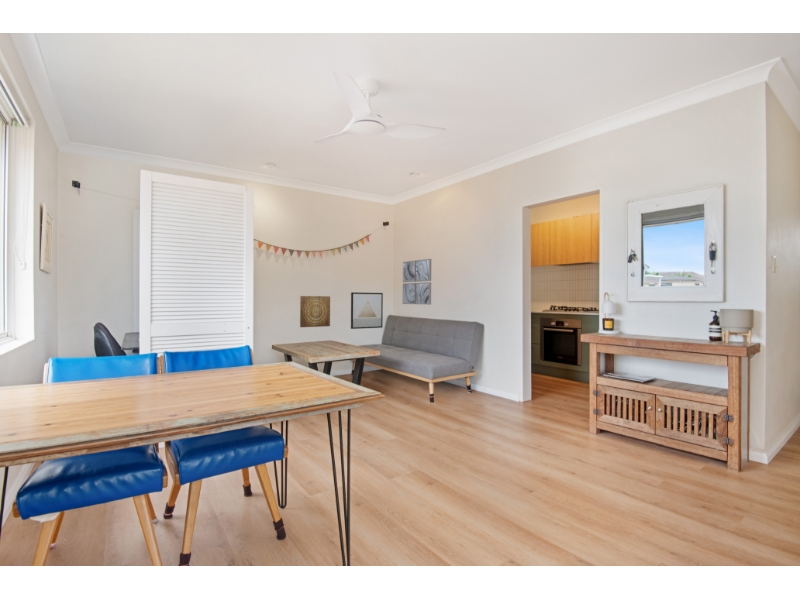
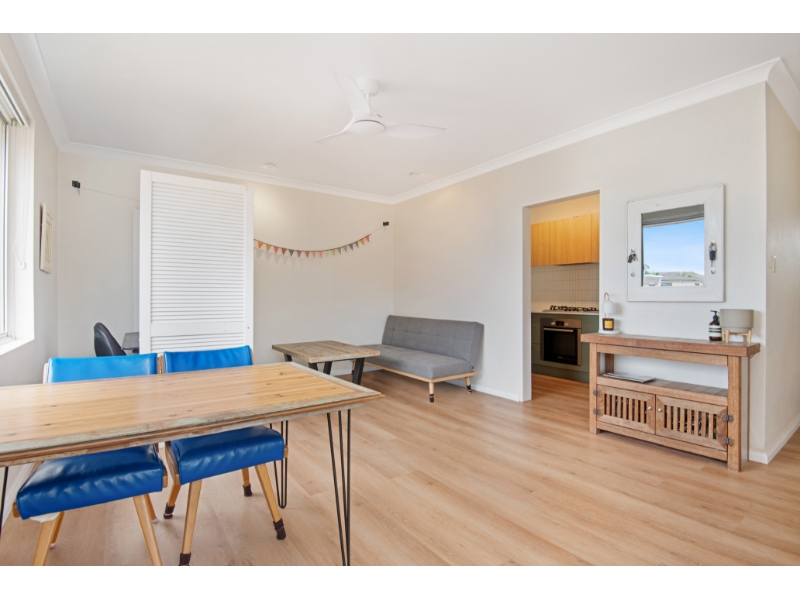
- wall art (367, 310)
- wall art (416, 281)
- wall art (315, 311)
